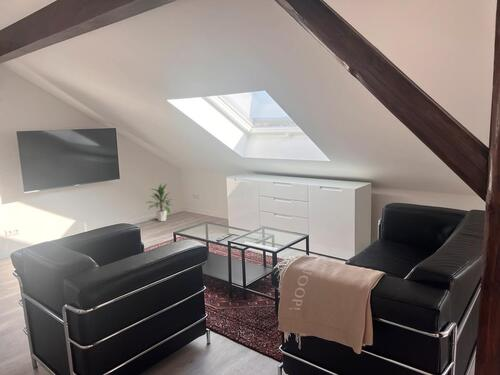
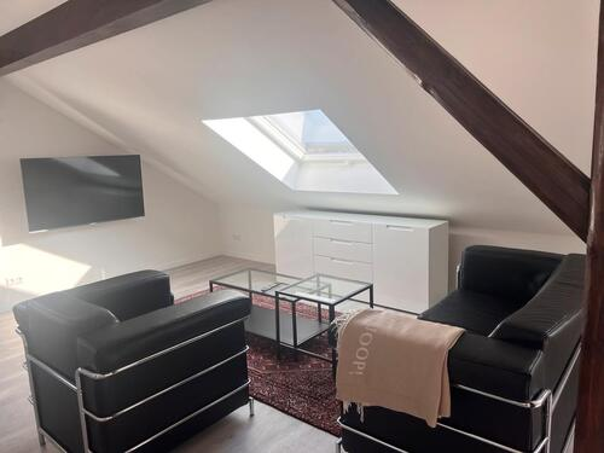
- indoor plant (160, 202)
